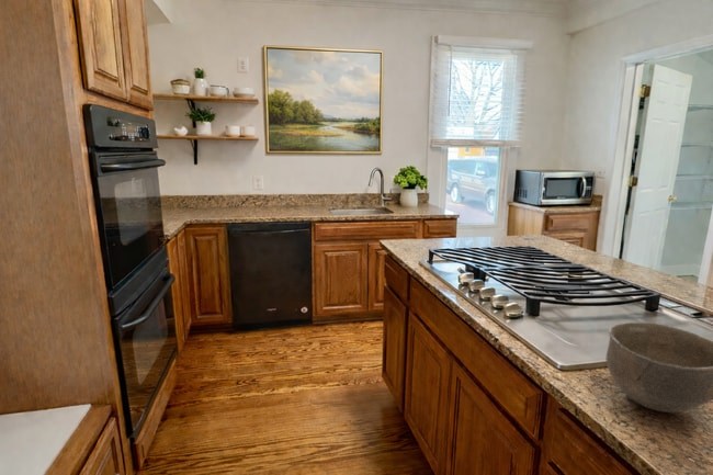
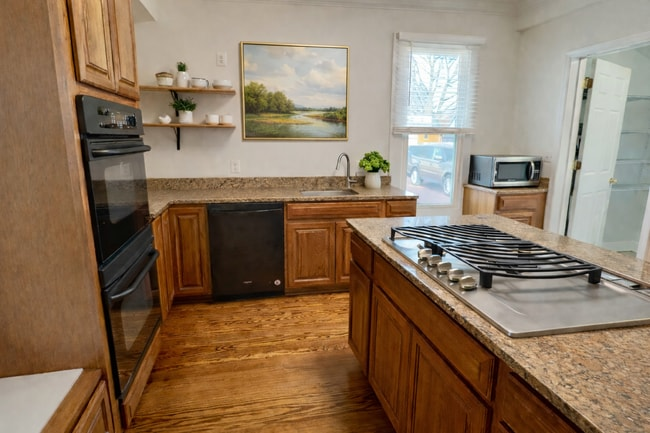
- bowl (660, 372)
